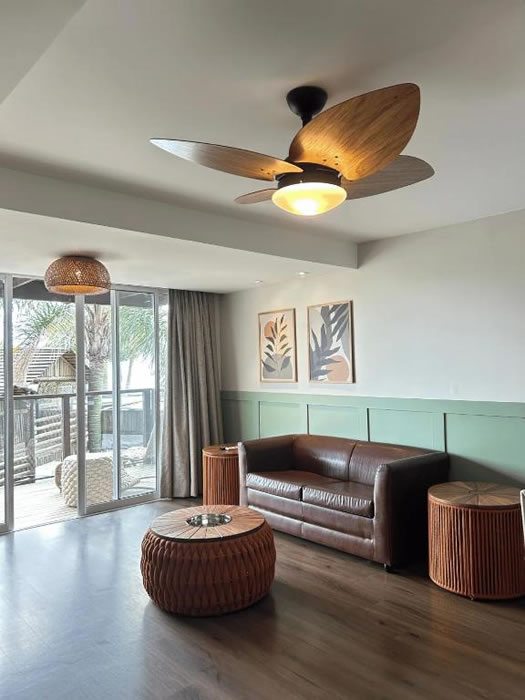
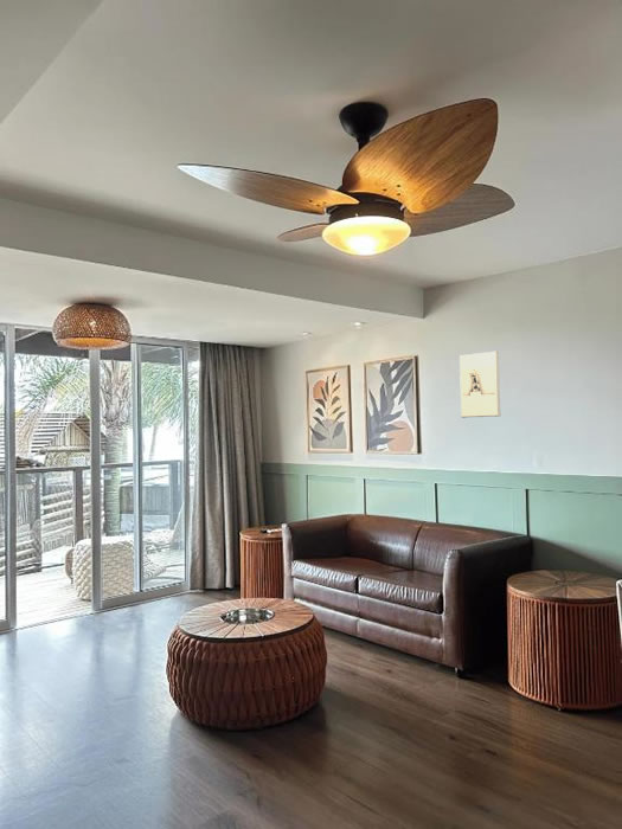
+ wall sculpture (479, 385)
